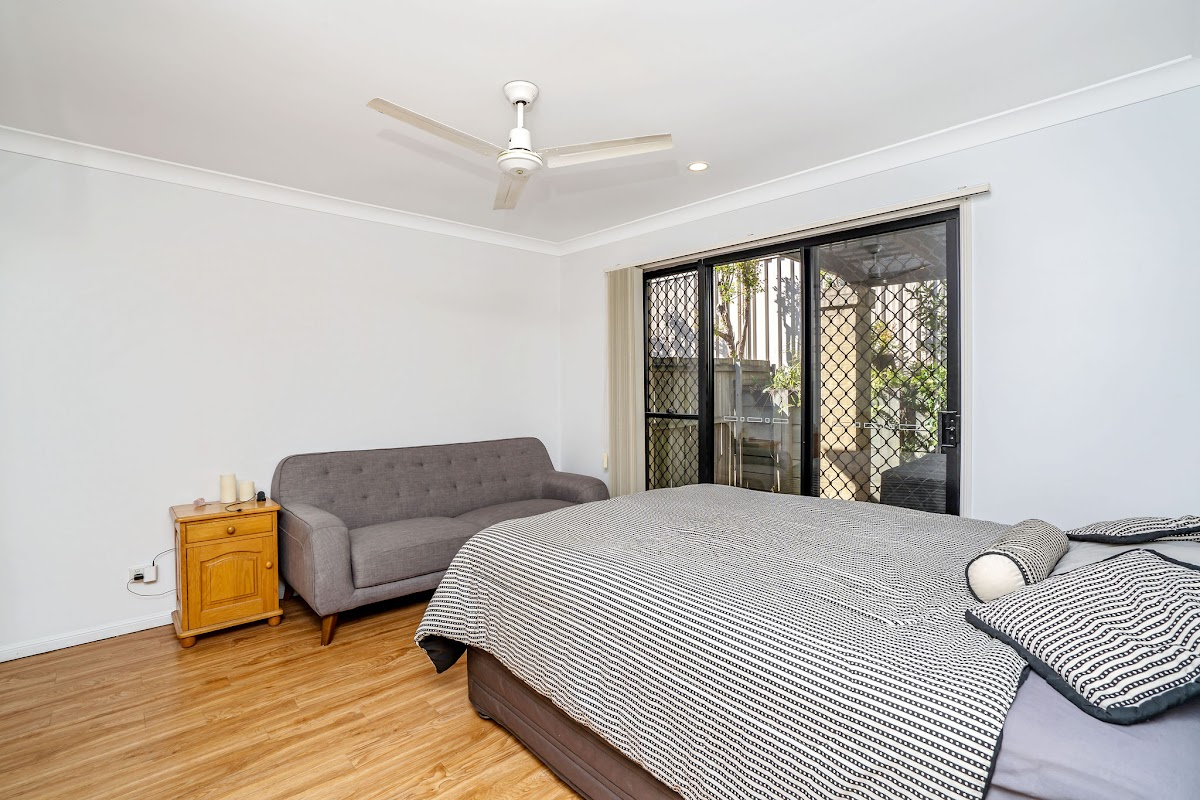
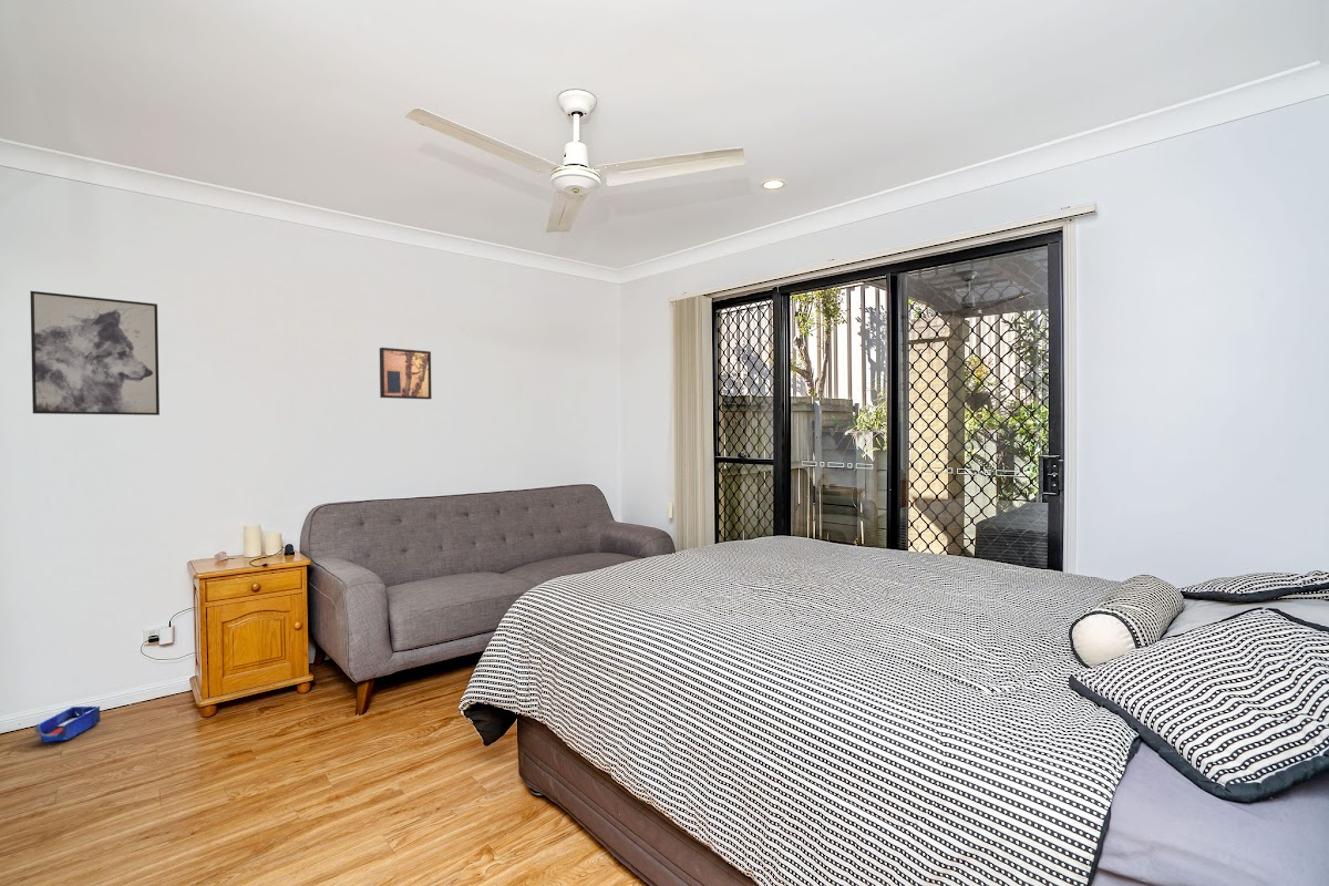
+ wall art (97, 356)
+ wall art (405, 373)
+ storage bin (44, 730)
